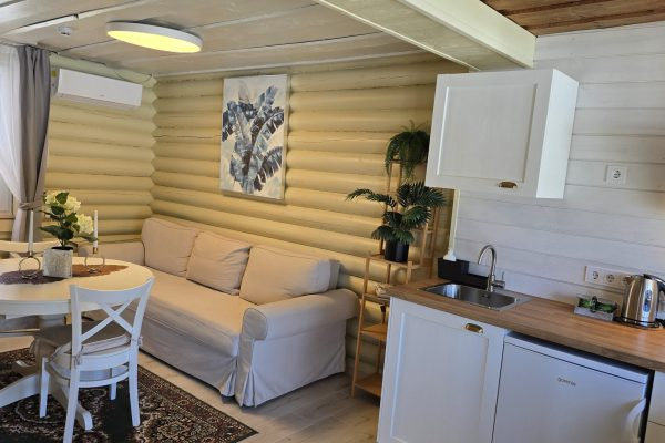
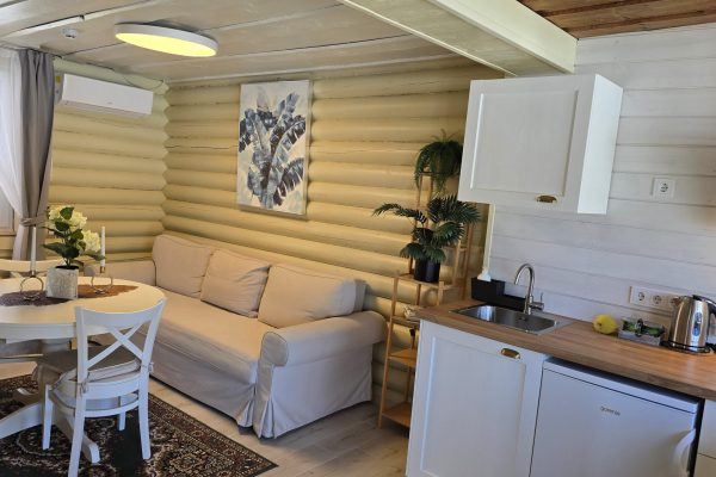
+ fruit (604, 323)
